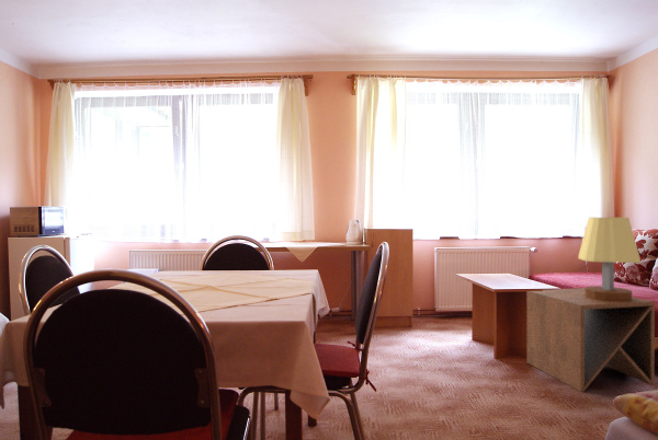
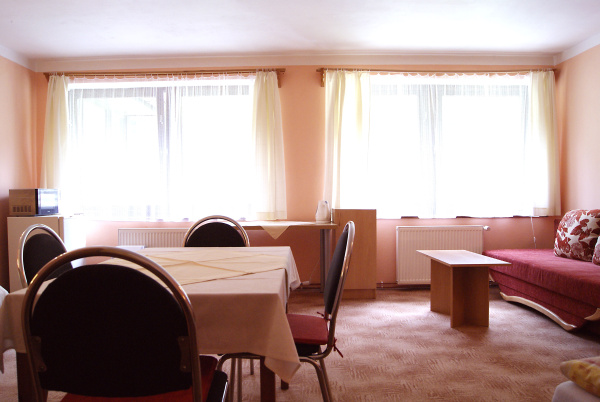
- table lamp (608, 257)
- side table (586, 334)
